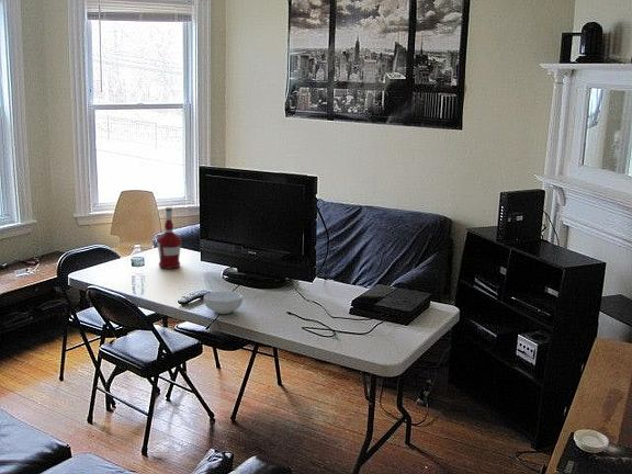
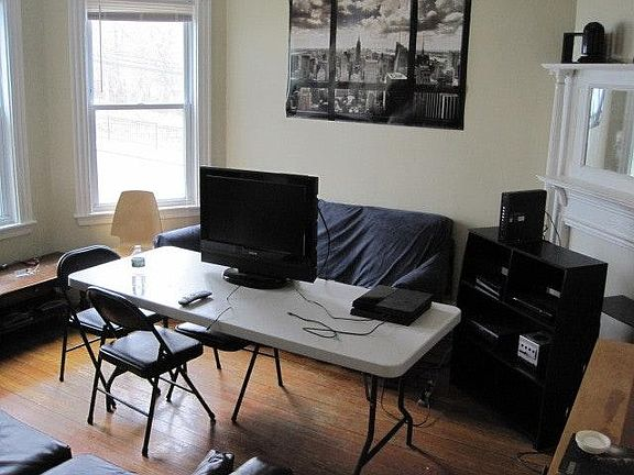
- cereal bowl (223, 303)
- alcohol (169, 236)
